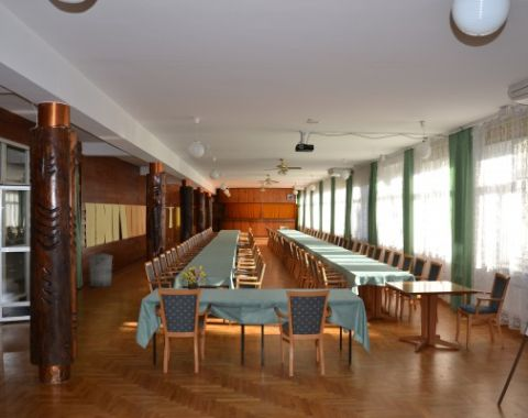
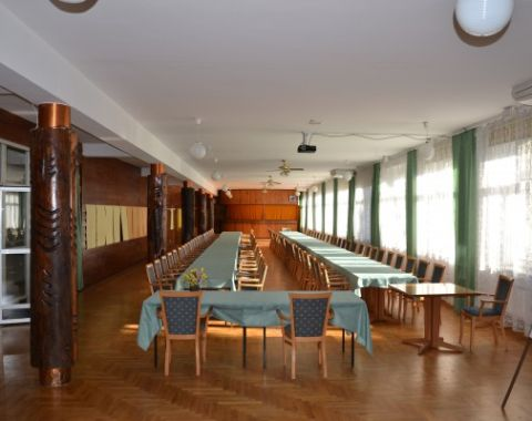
- trash can (100, 268)
